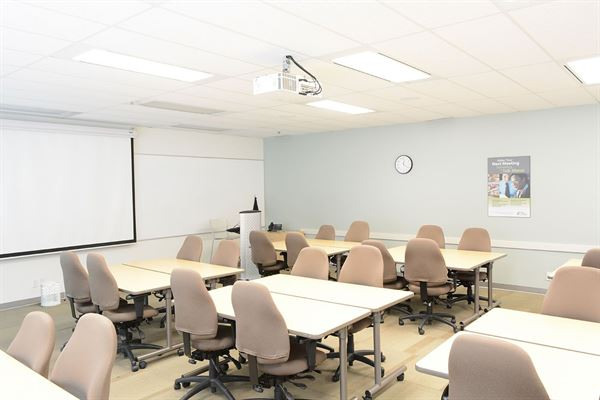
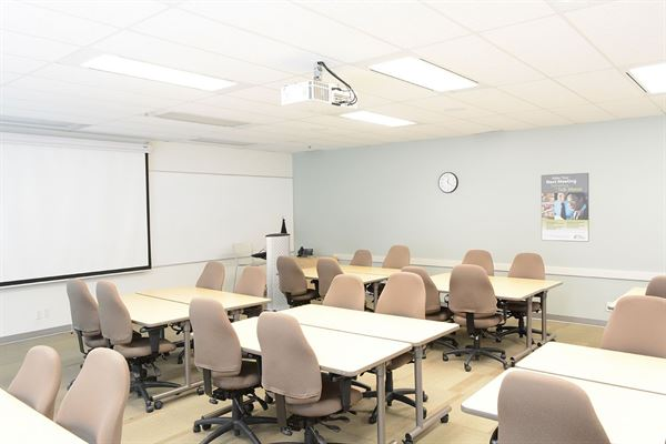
- wastebasket (50, 293)
